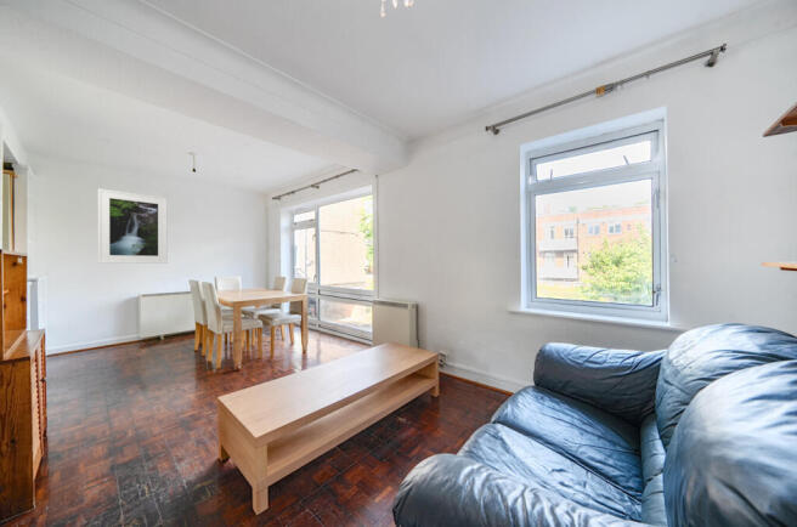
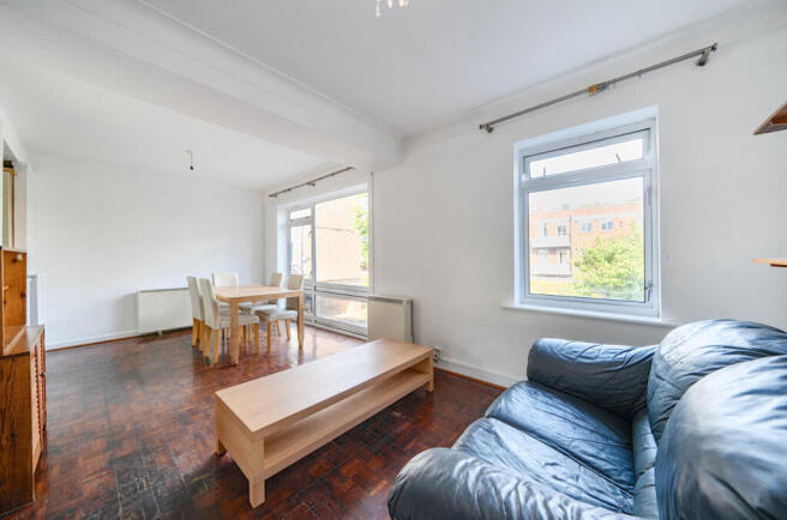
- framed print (135, 228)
